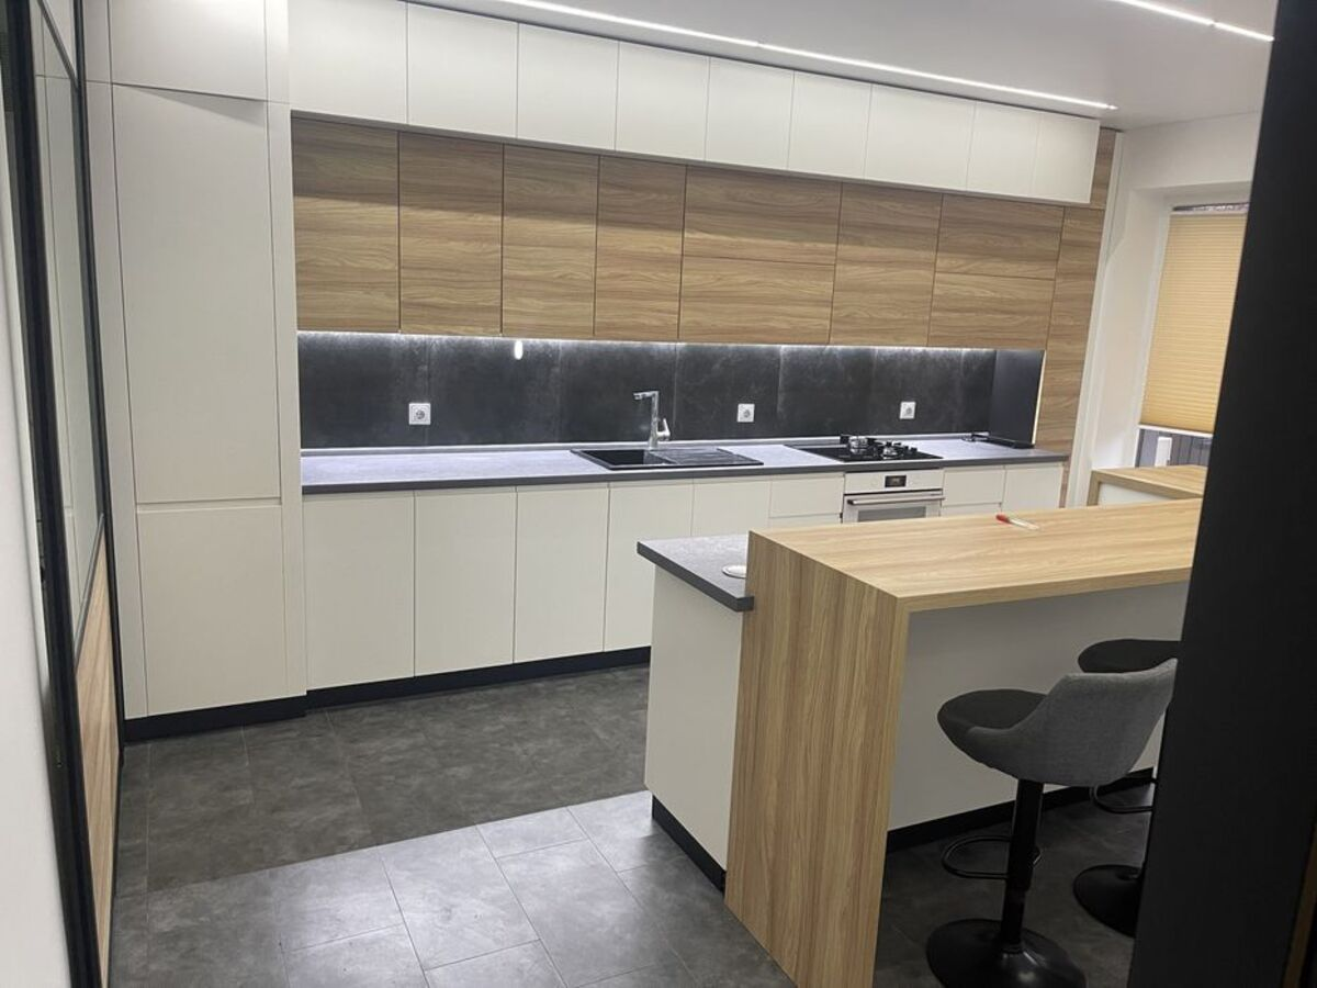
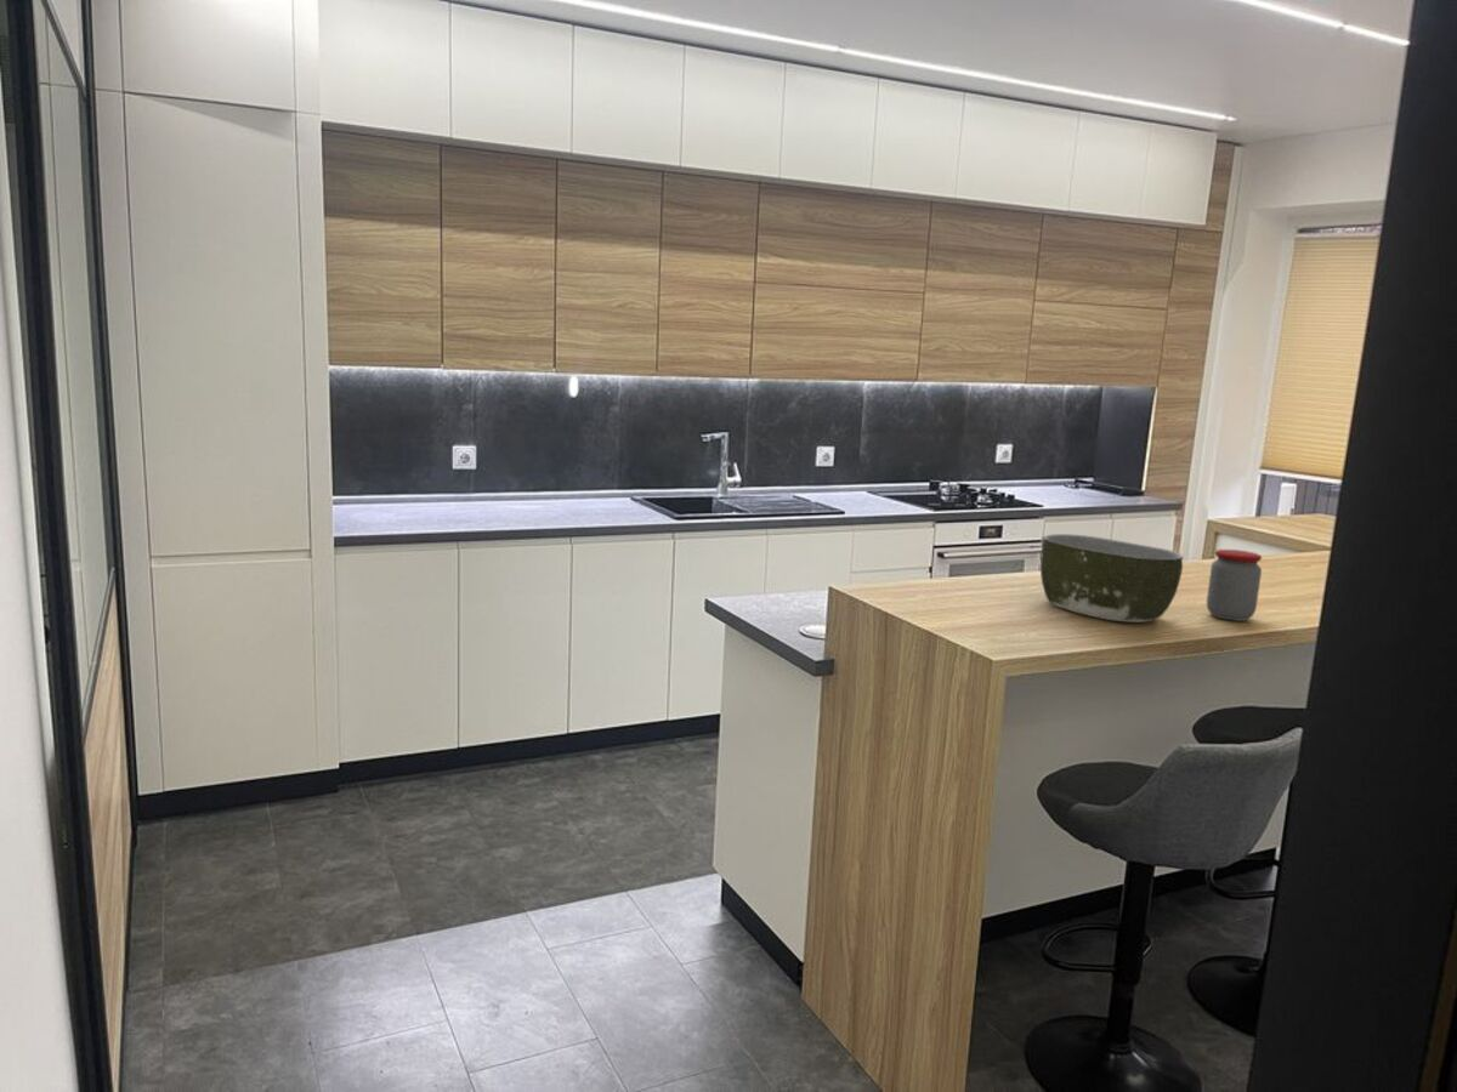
+ bowl (1105, 578)
+ jar (1234, 584)
